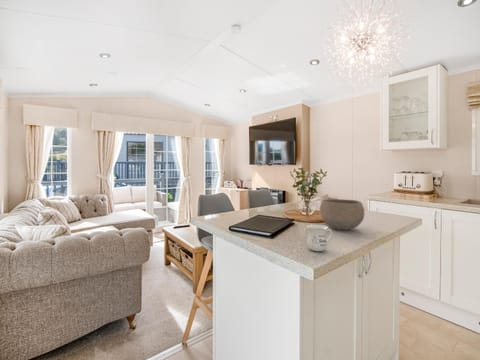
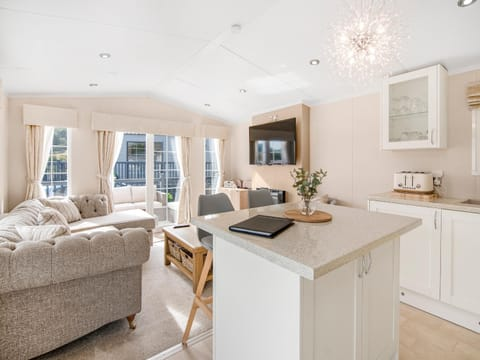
- mug (320, 237)
- bowl (341, 214)
